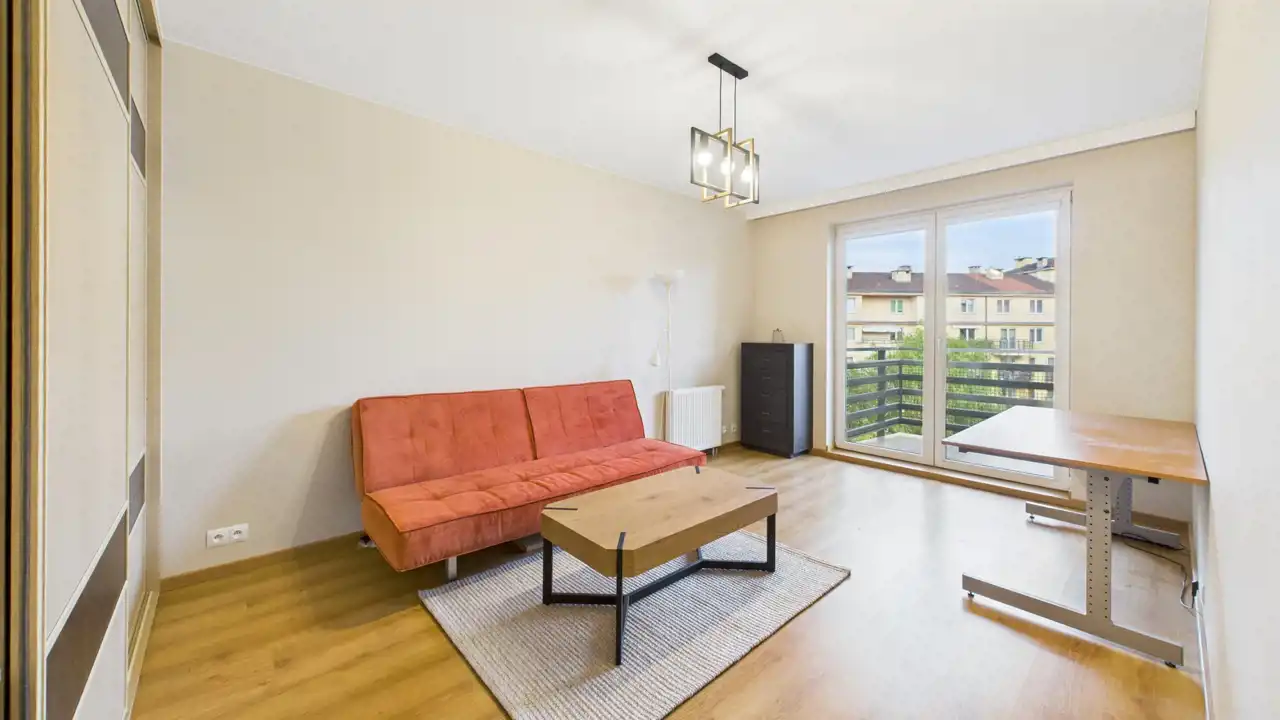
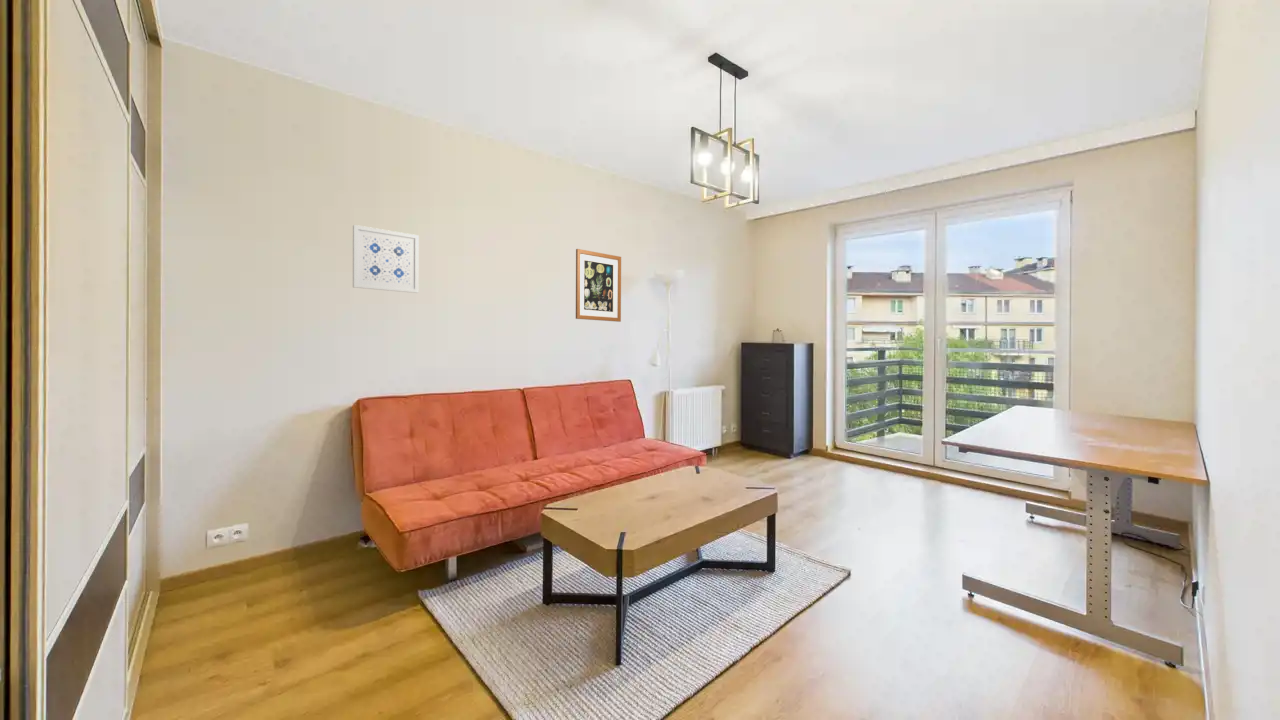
+ wall art (599, 286)
+ wall art (387, 260)
